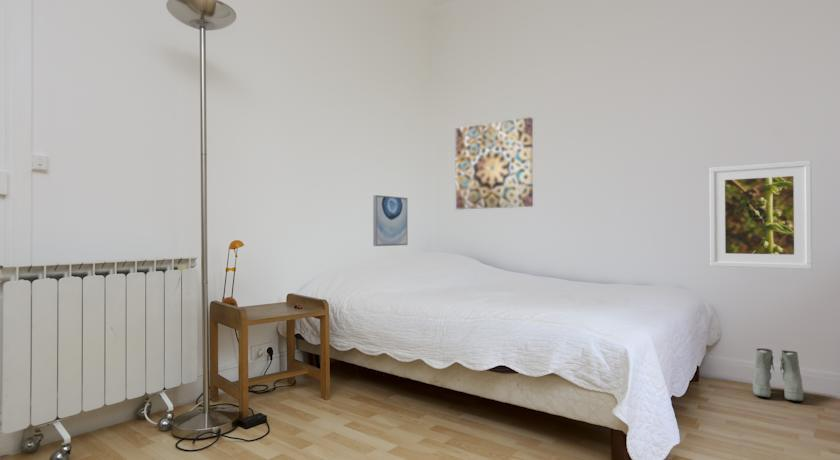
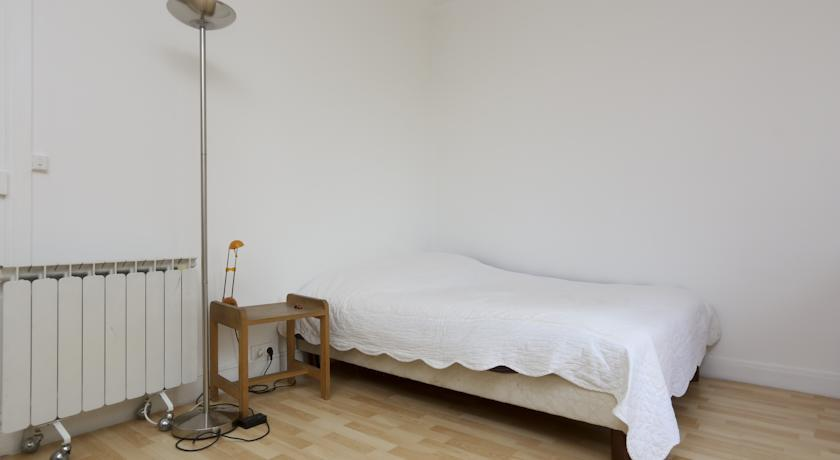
- wall art (391, 221)
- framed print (758, 216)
- boots (781, 372)
- wall art (492, 165)
